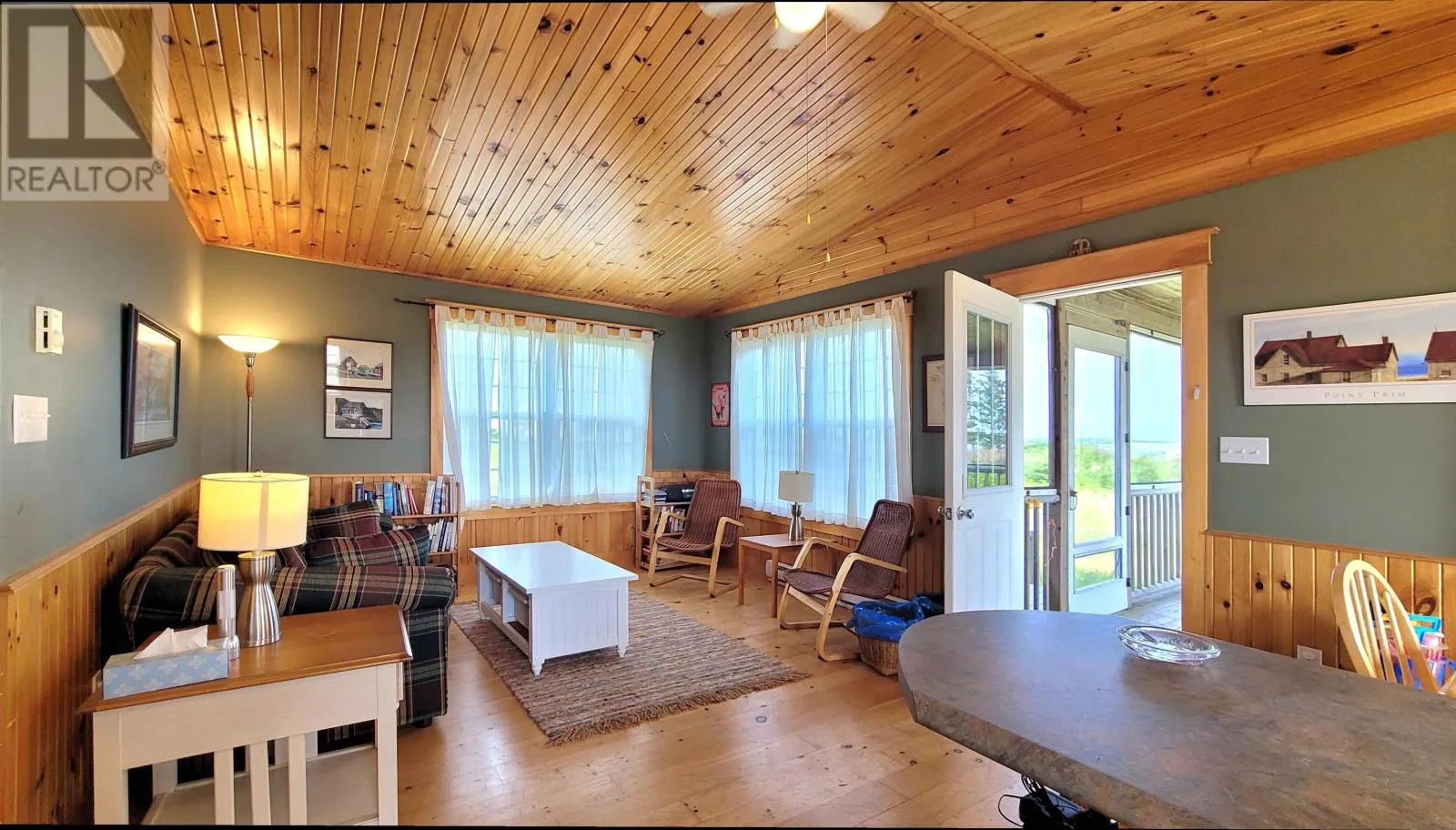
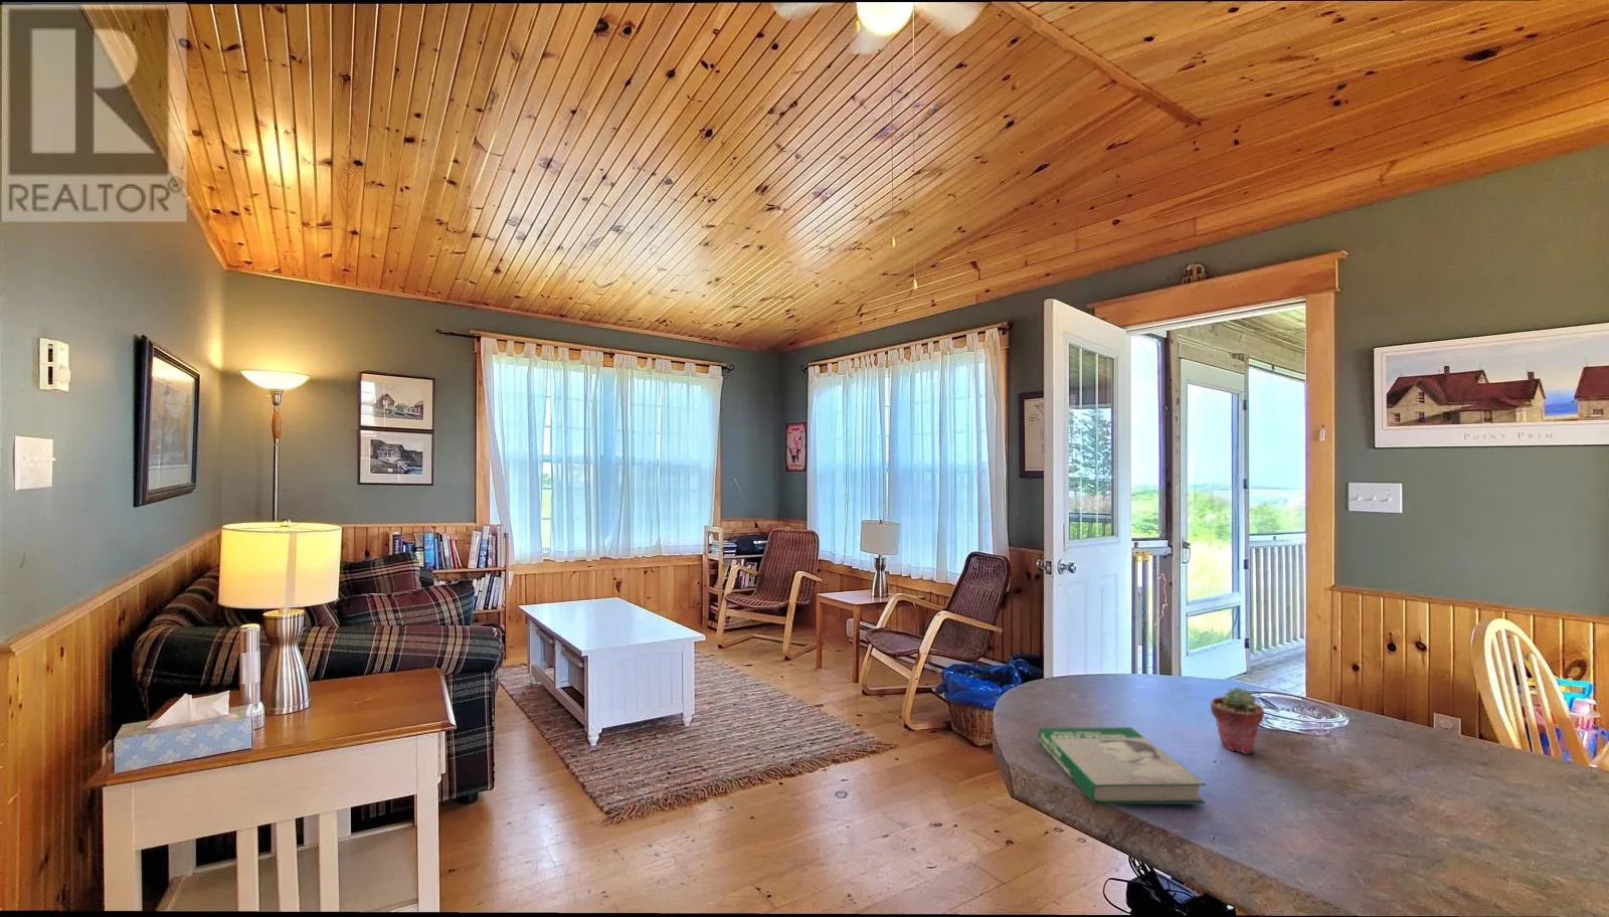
+ book (1113, 761)
+ potted succulent (1237, 717)
